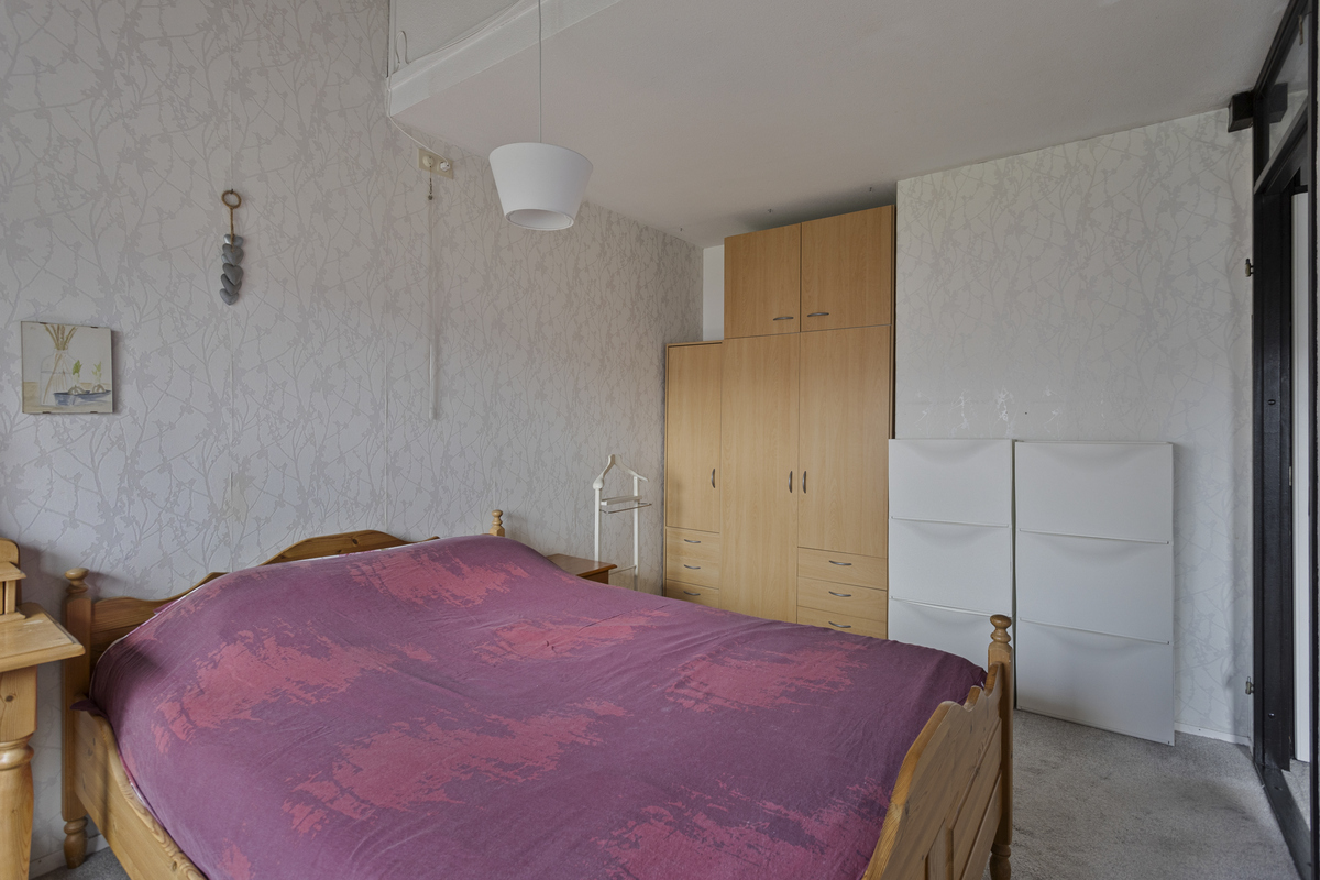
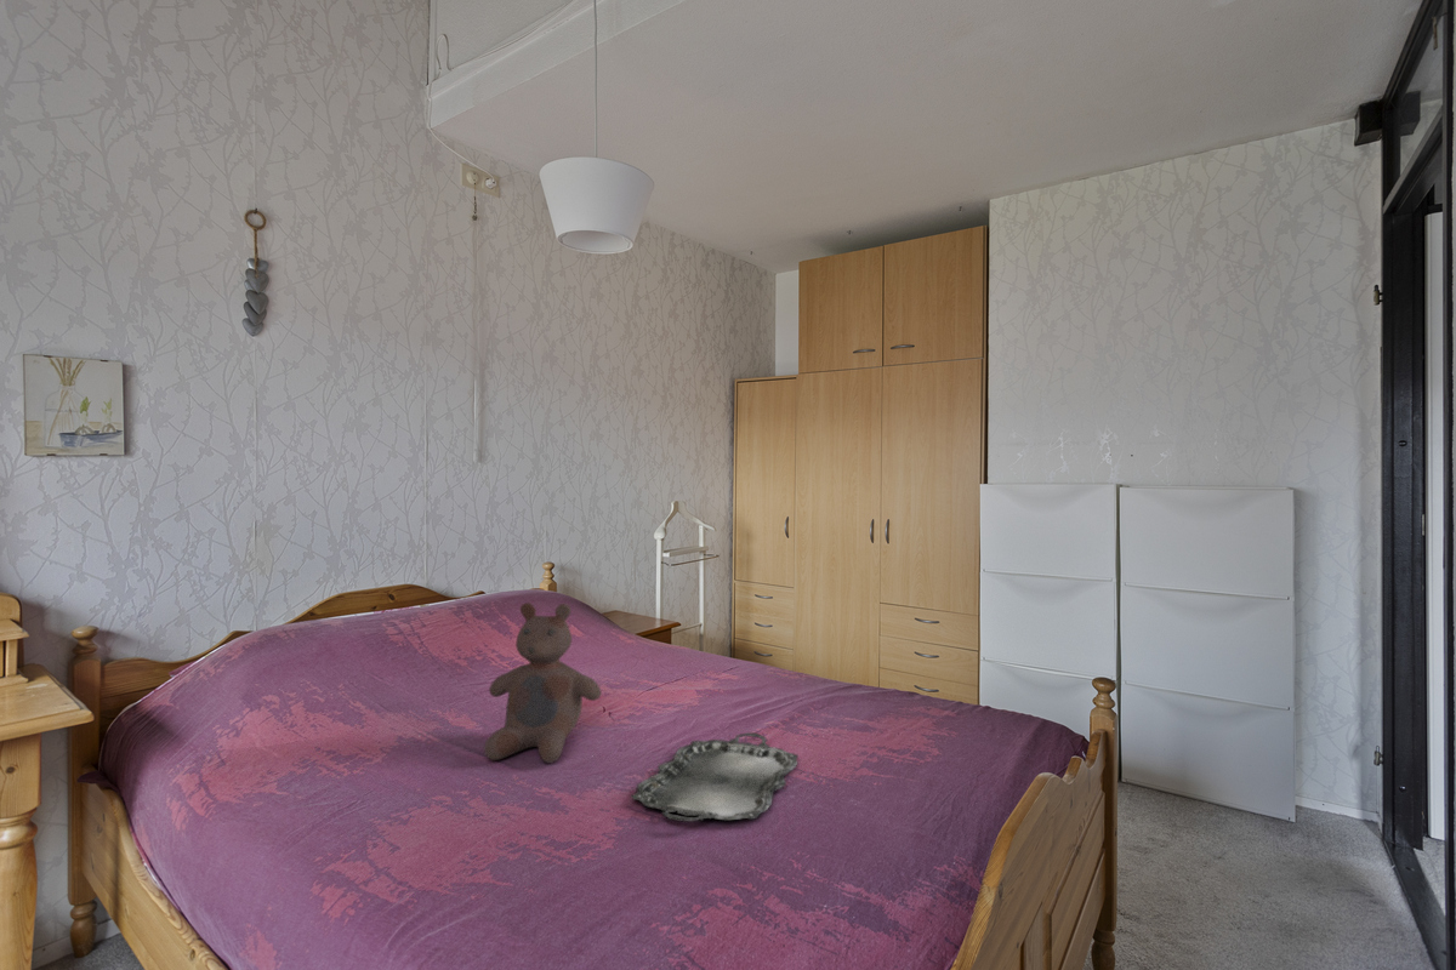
+ bear (536, 677)
+ serving tray (720, 775)
